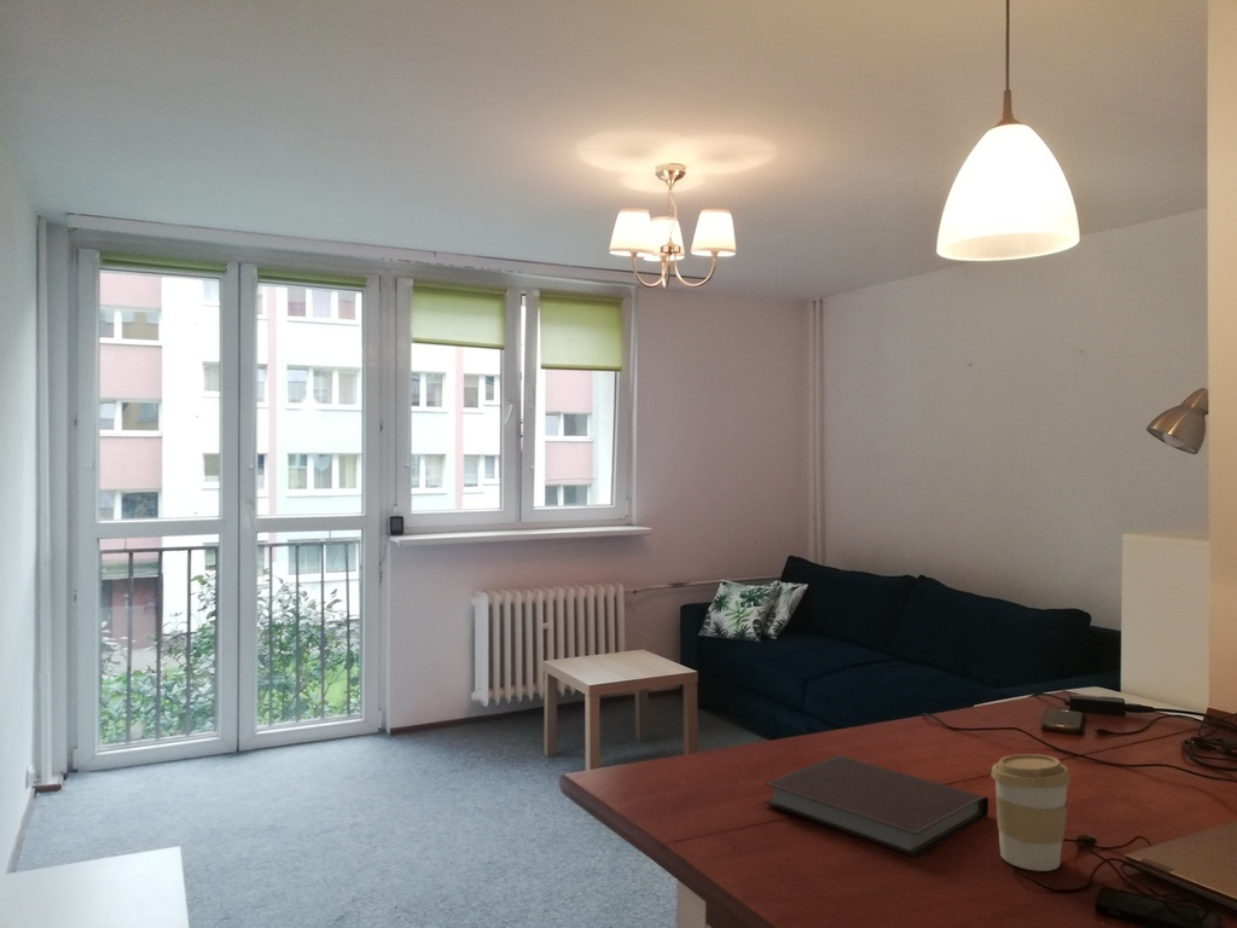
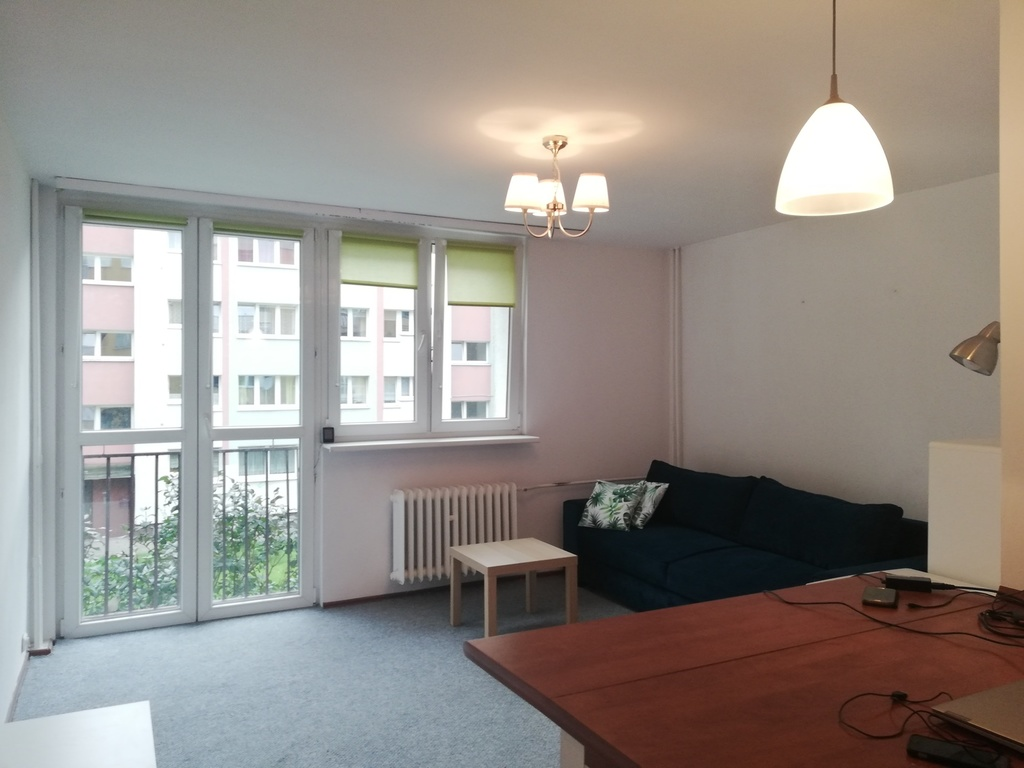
- coffee cup (1029, 807)
- notebook (873, 799)
